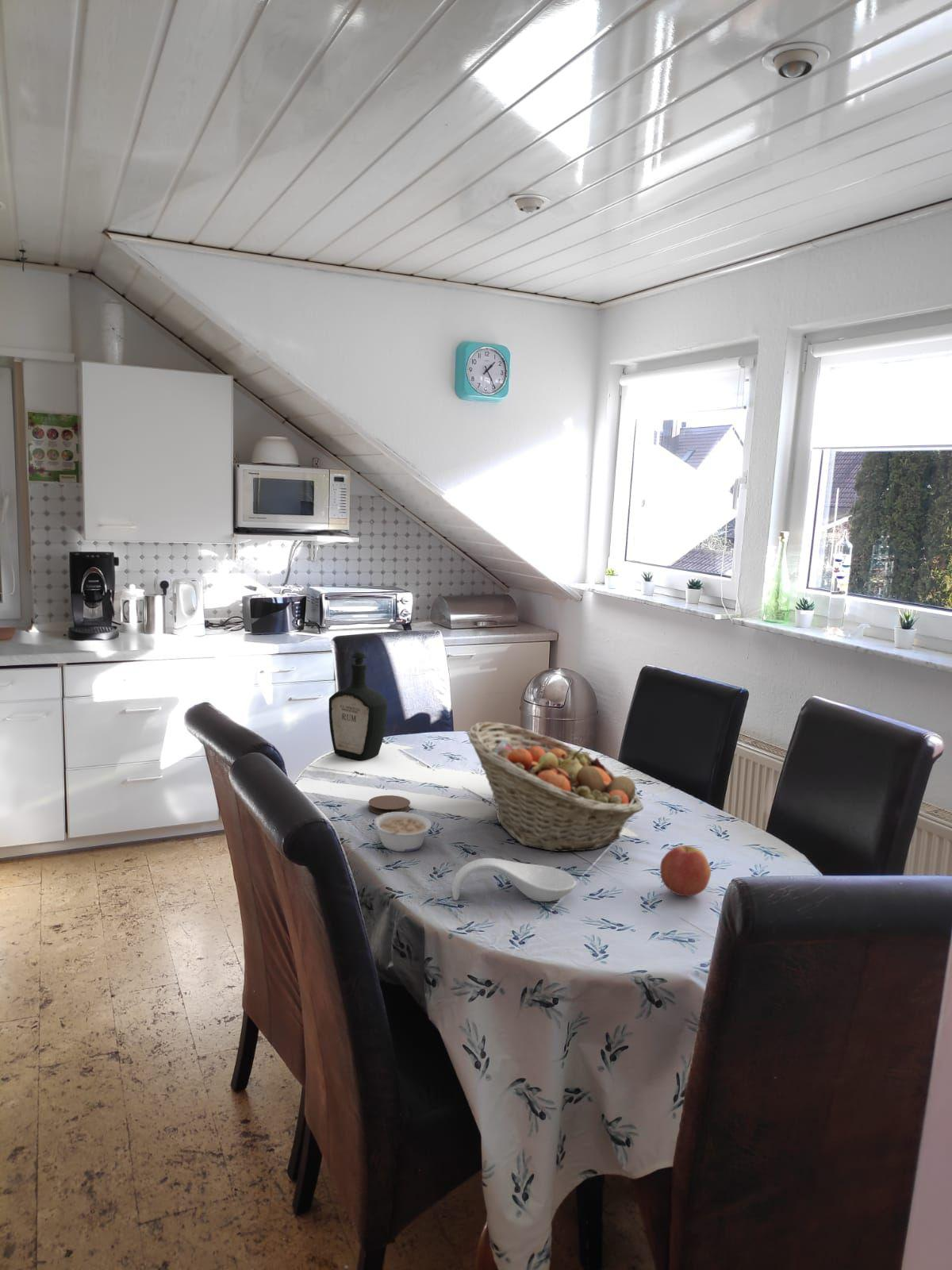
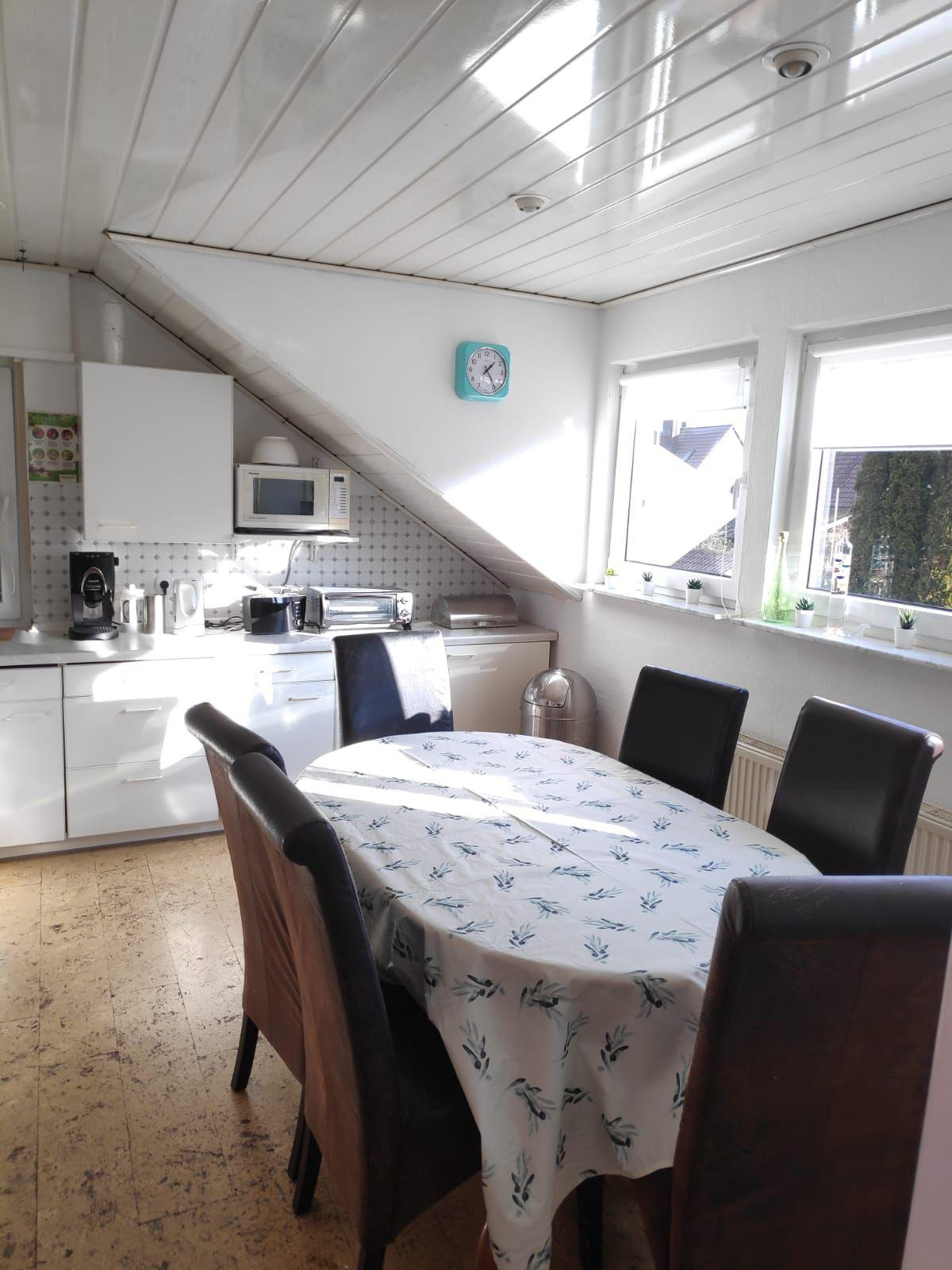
- coaster (389, 804)
- bottle (358, 703)
- spoon rest (514, 879)
- legume (403, 832)
- apple (685, 868)
- fruit basket (551, 780)
